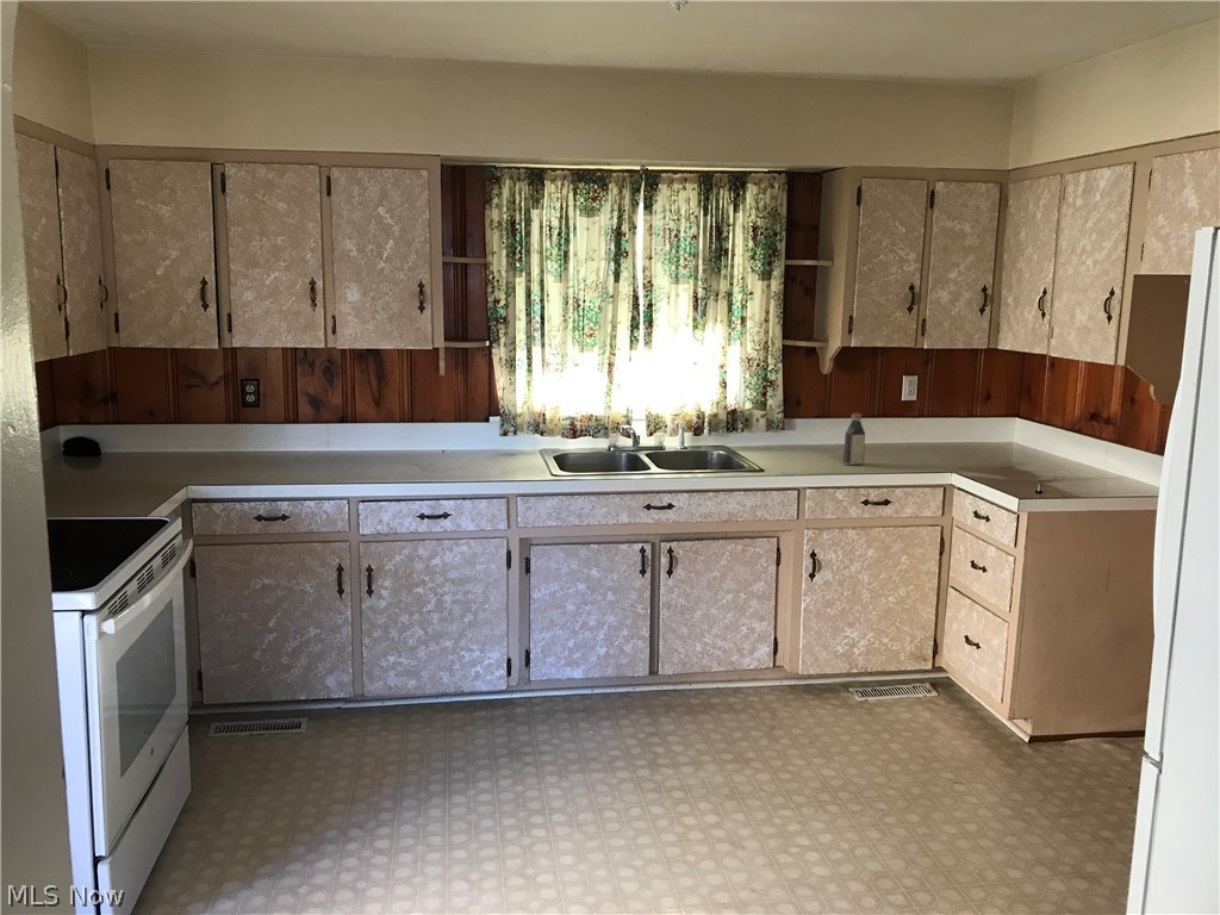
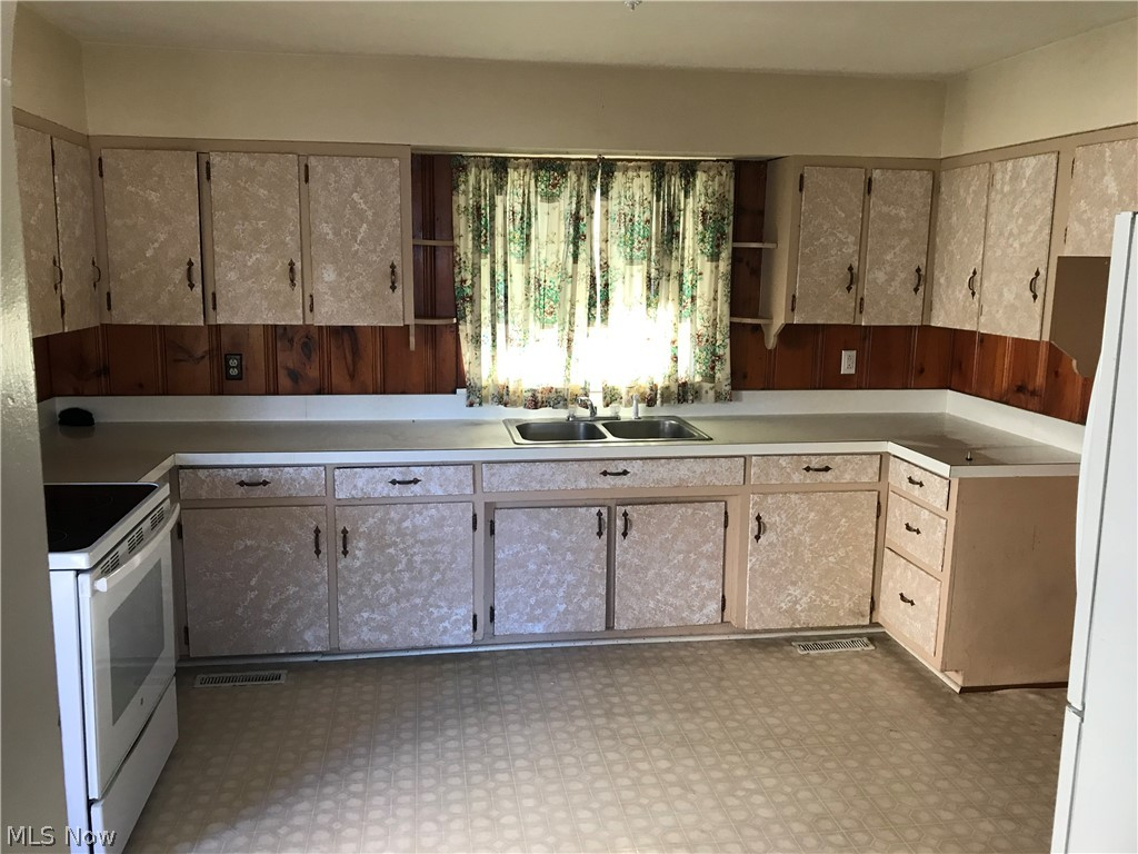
- bottle (854, 438)
